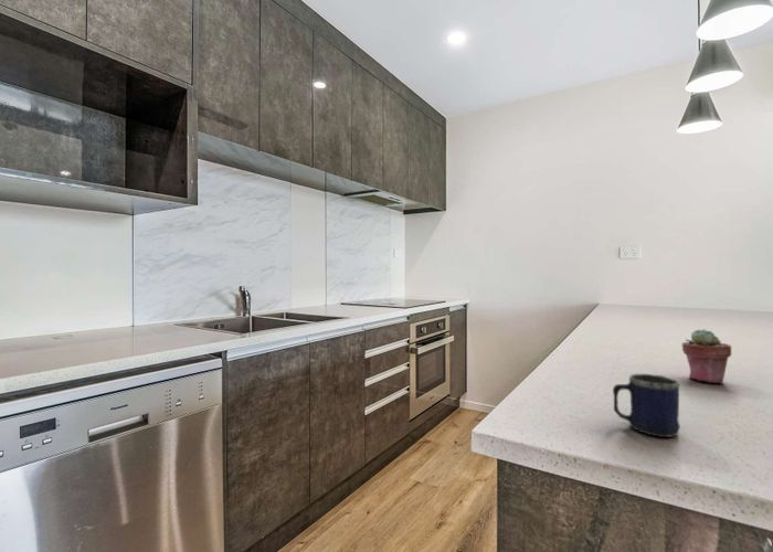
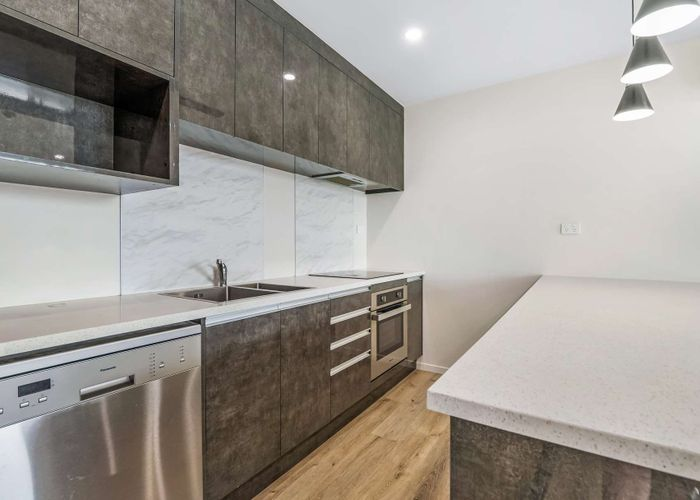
- potted succulent (706, 353)
- mug (645, 402)
